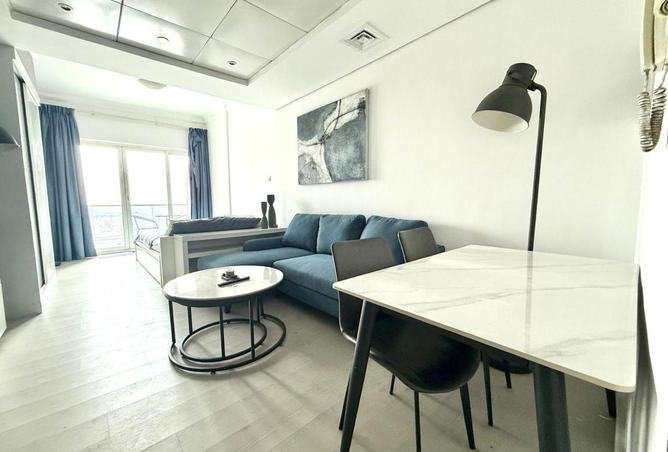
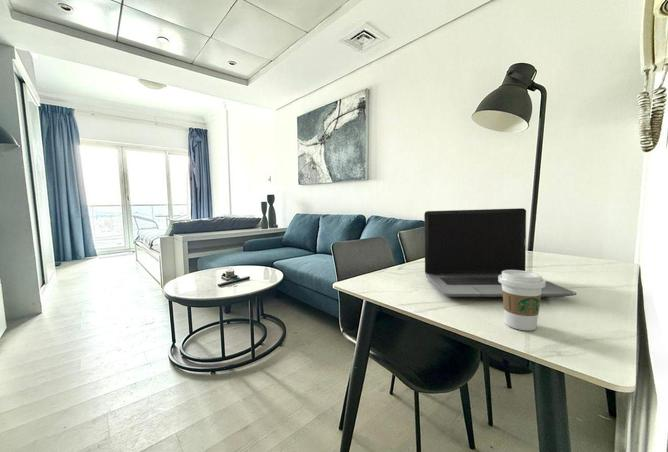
+ laptop computer (489, 249)
+ coffee cup (520, 299)
